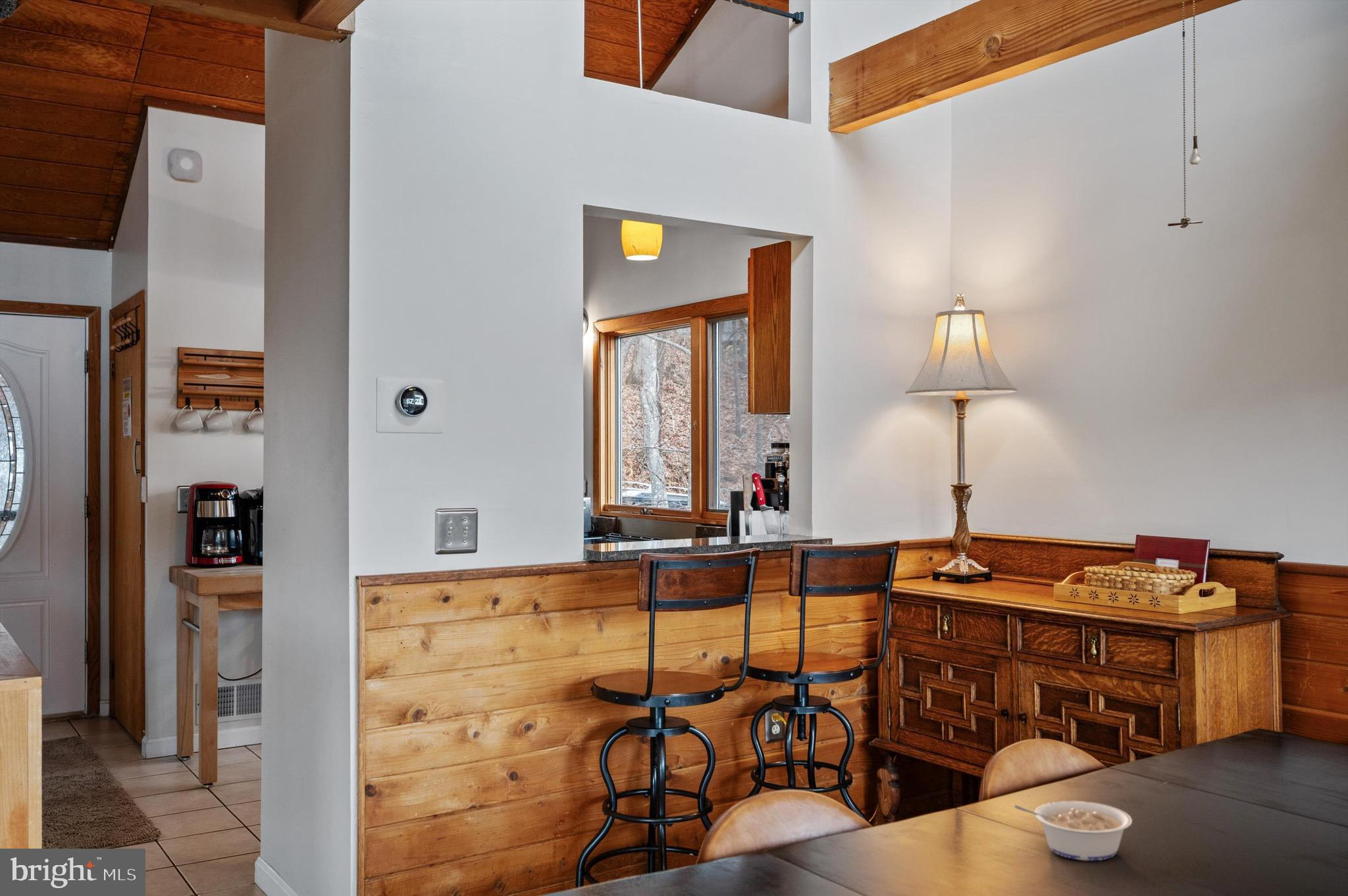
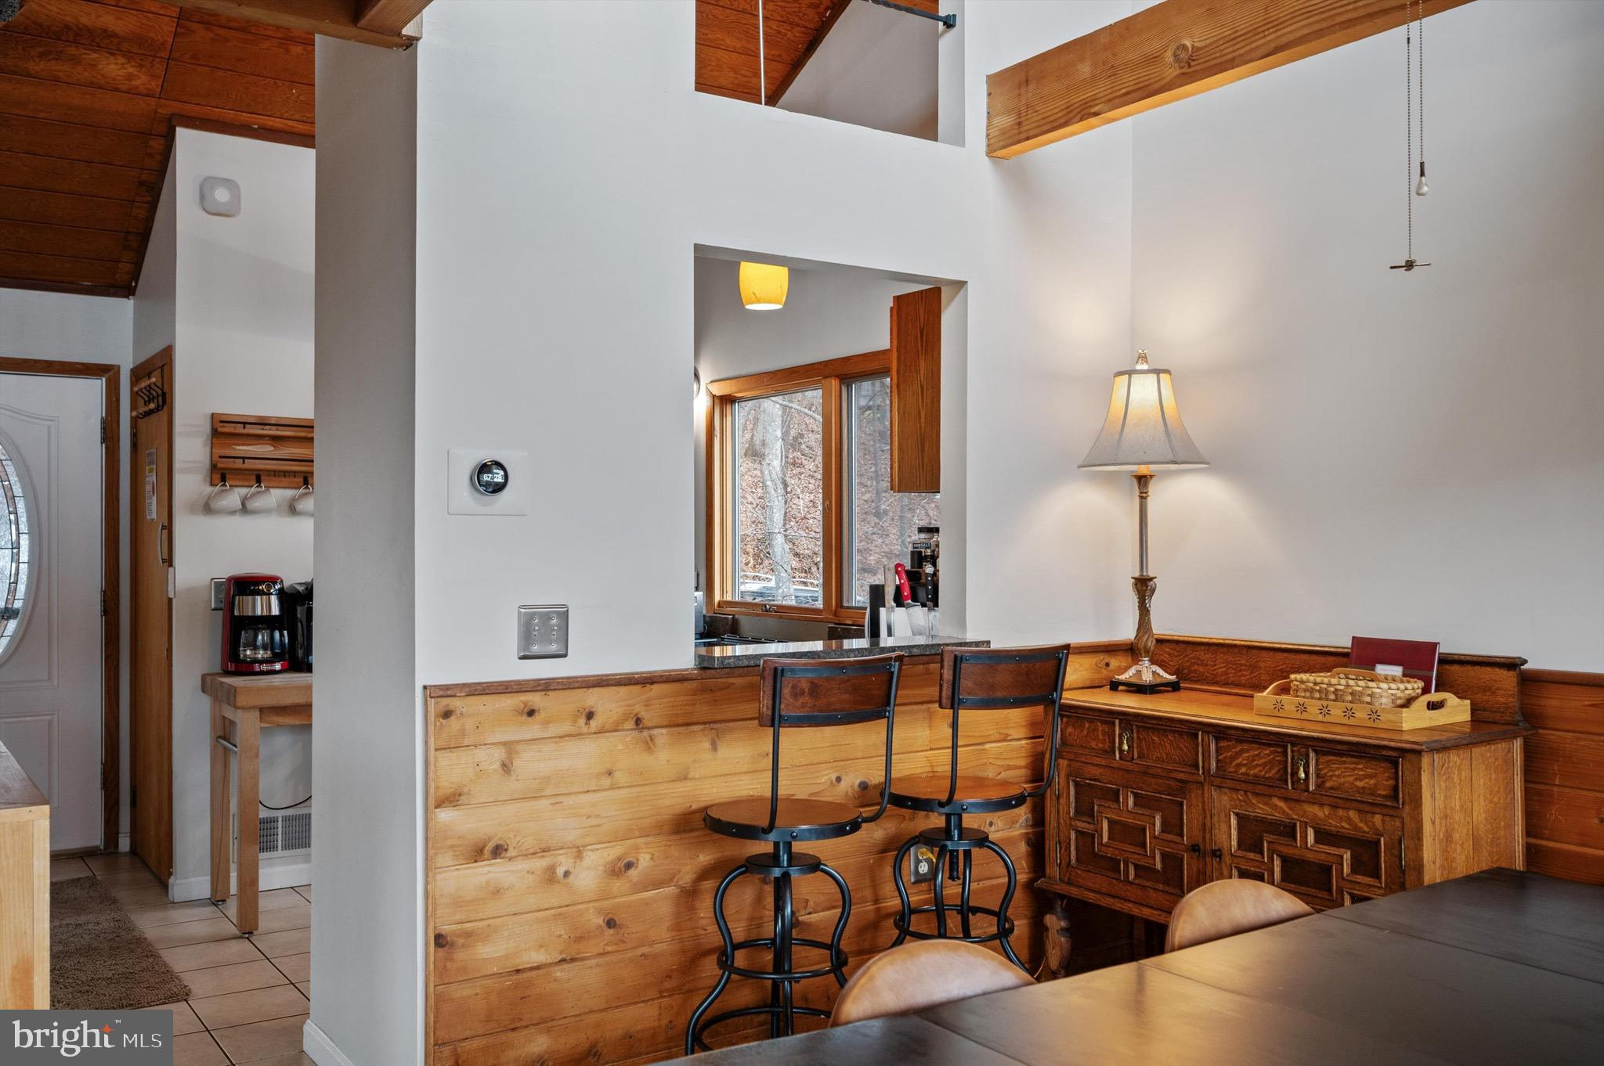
- legume (1079, 830)
